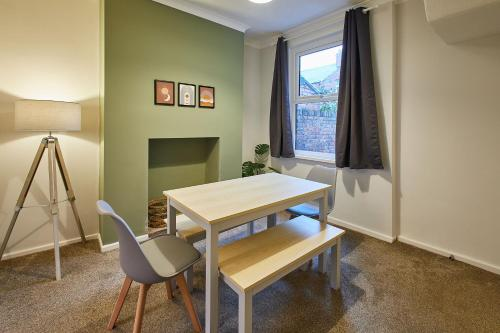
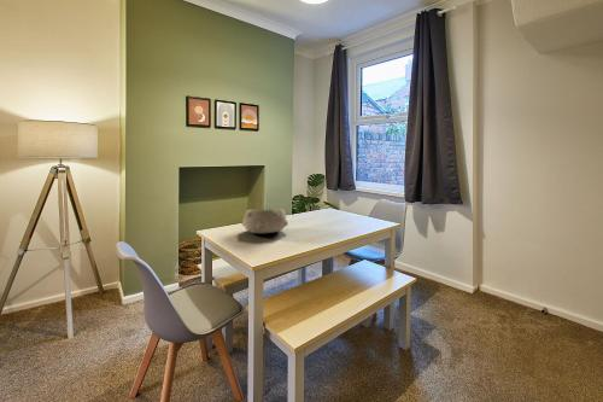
+ bowl (264, 221)
